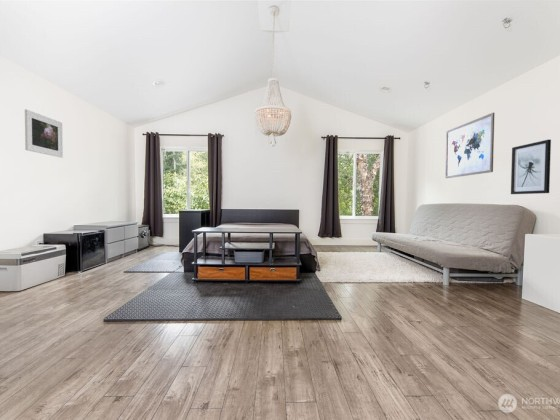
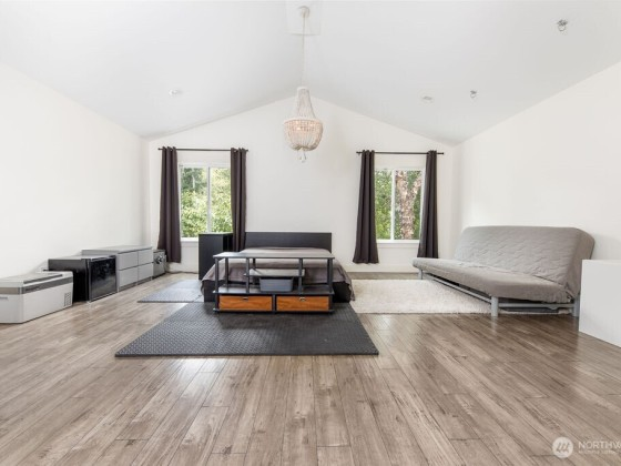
- wall art (467, 149)
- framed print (45, 135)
- wall art (529, 168)
